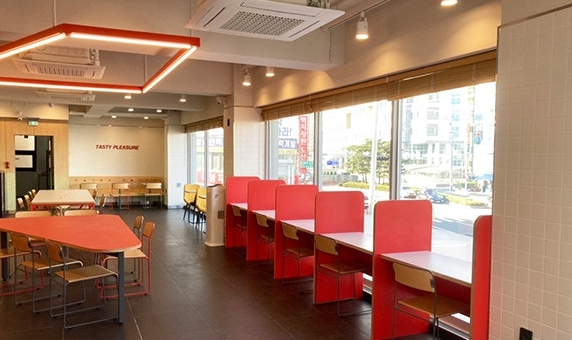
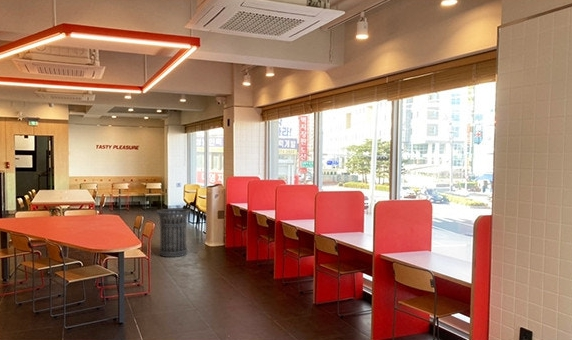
+ trash can (173, 232)
